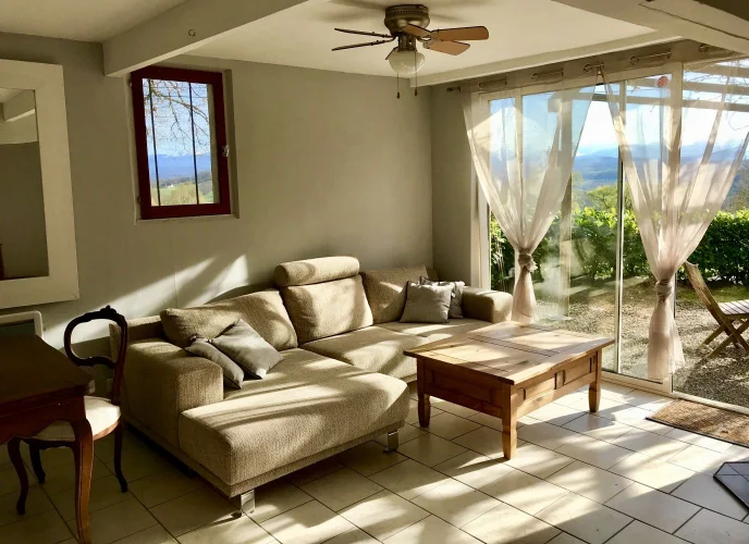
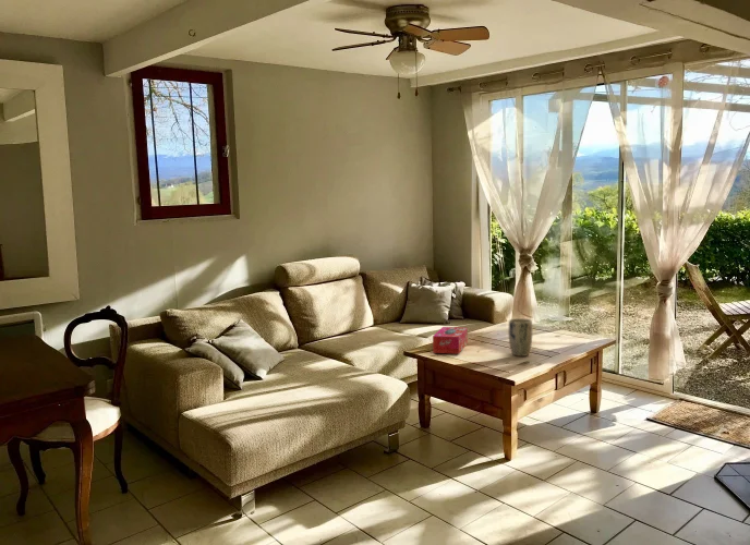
+ tissue box (450, 339)
+ plant pot (520, 337)
